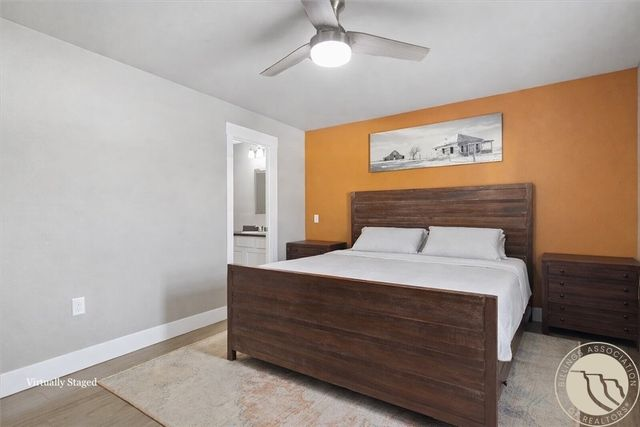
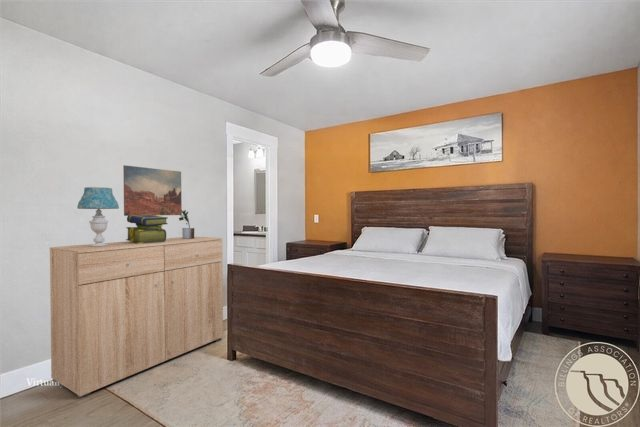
+ stack of books (147, 228)
+ table lamp (98, 216)
+ wall art (154, 192)
+ dresser (149, 299)
+ potted plant (186, 223)
